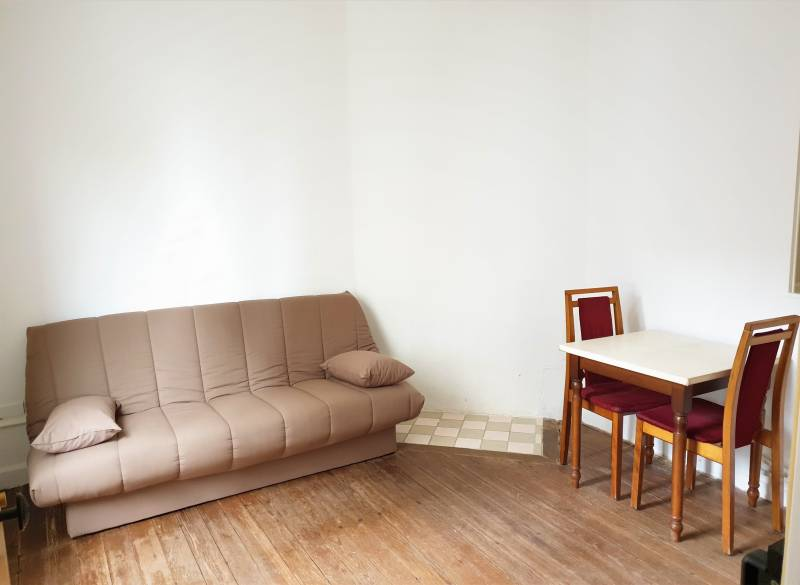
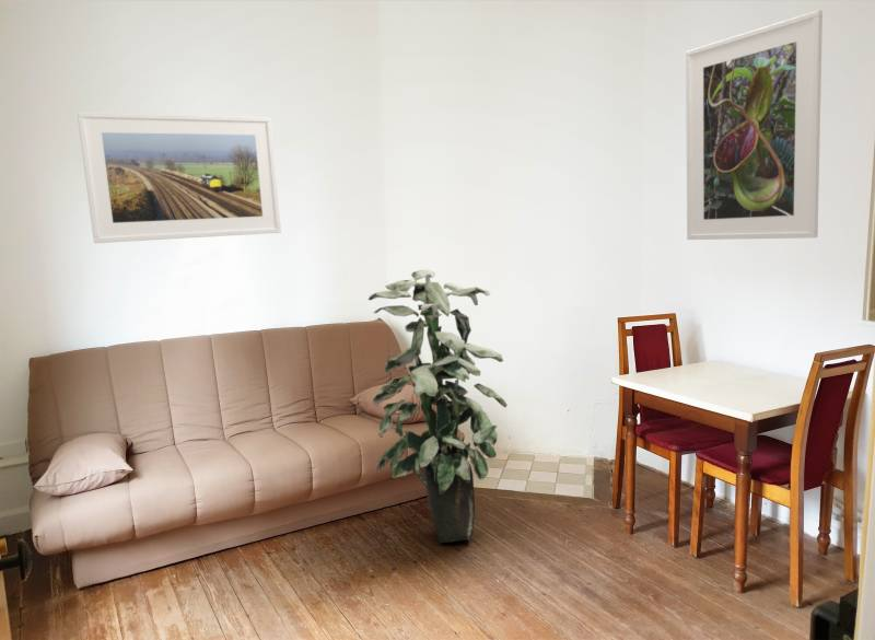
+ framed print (747, 138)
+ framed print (186, 176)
+ indoor plant (435, 404)
